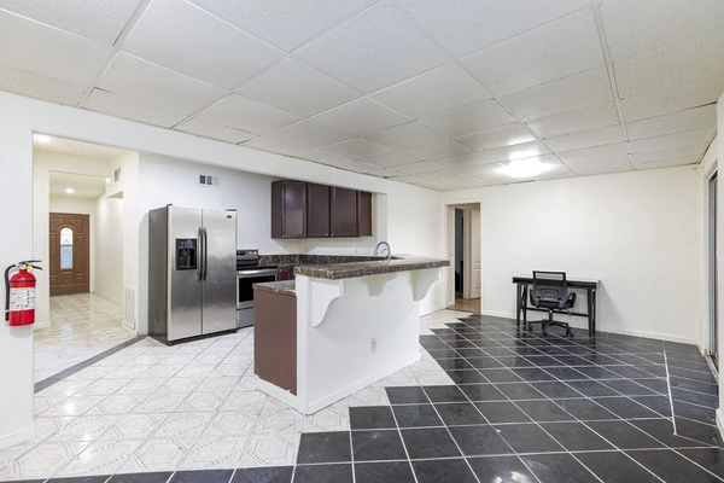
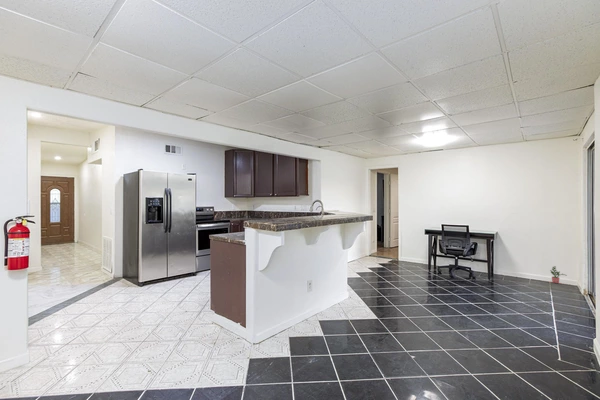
+ potted plant (558, 275)
